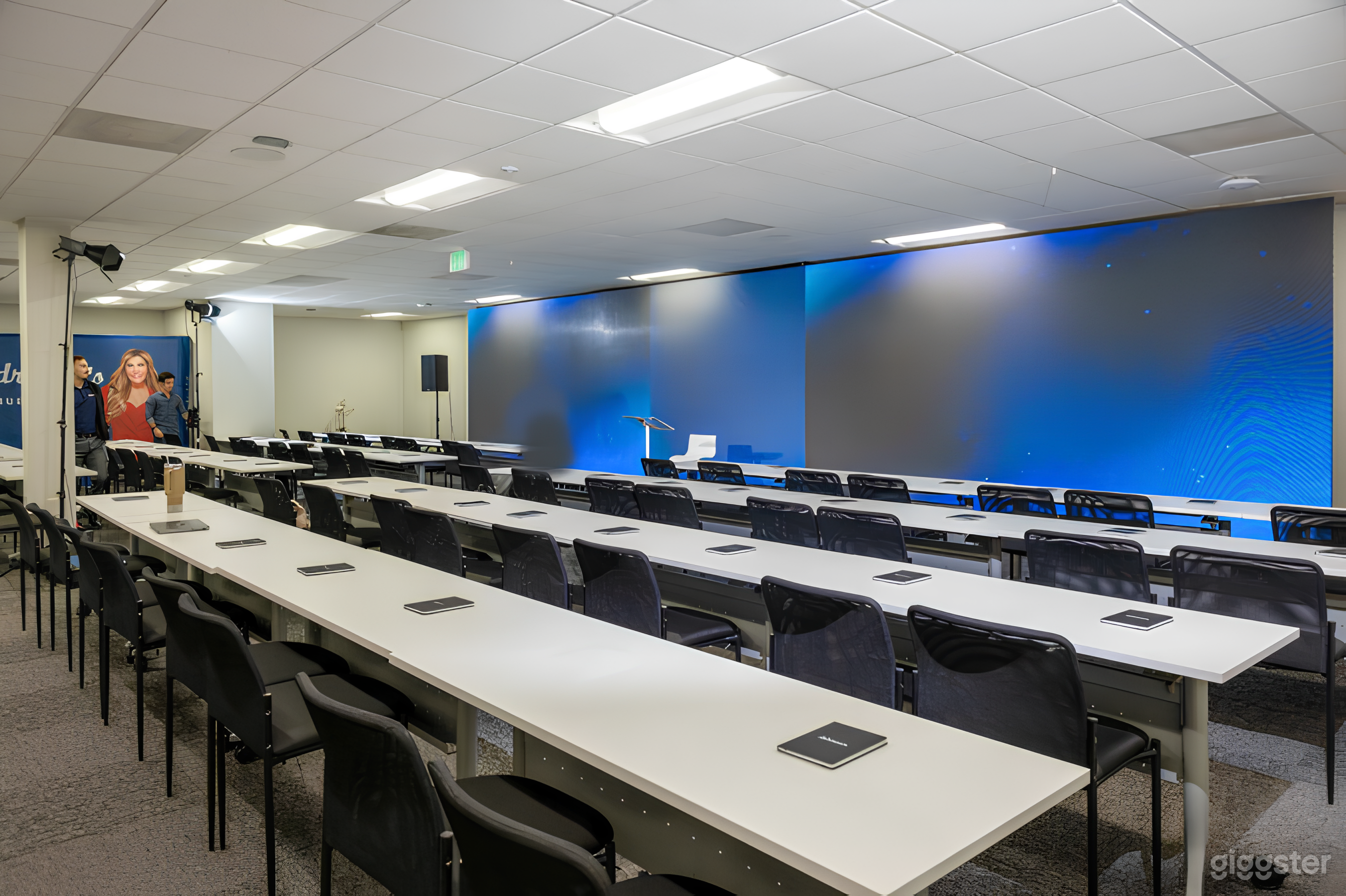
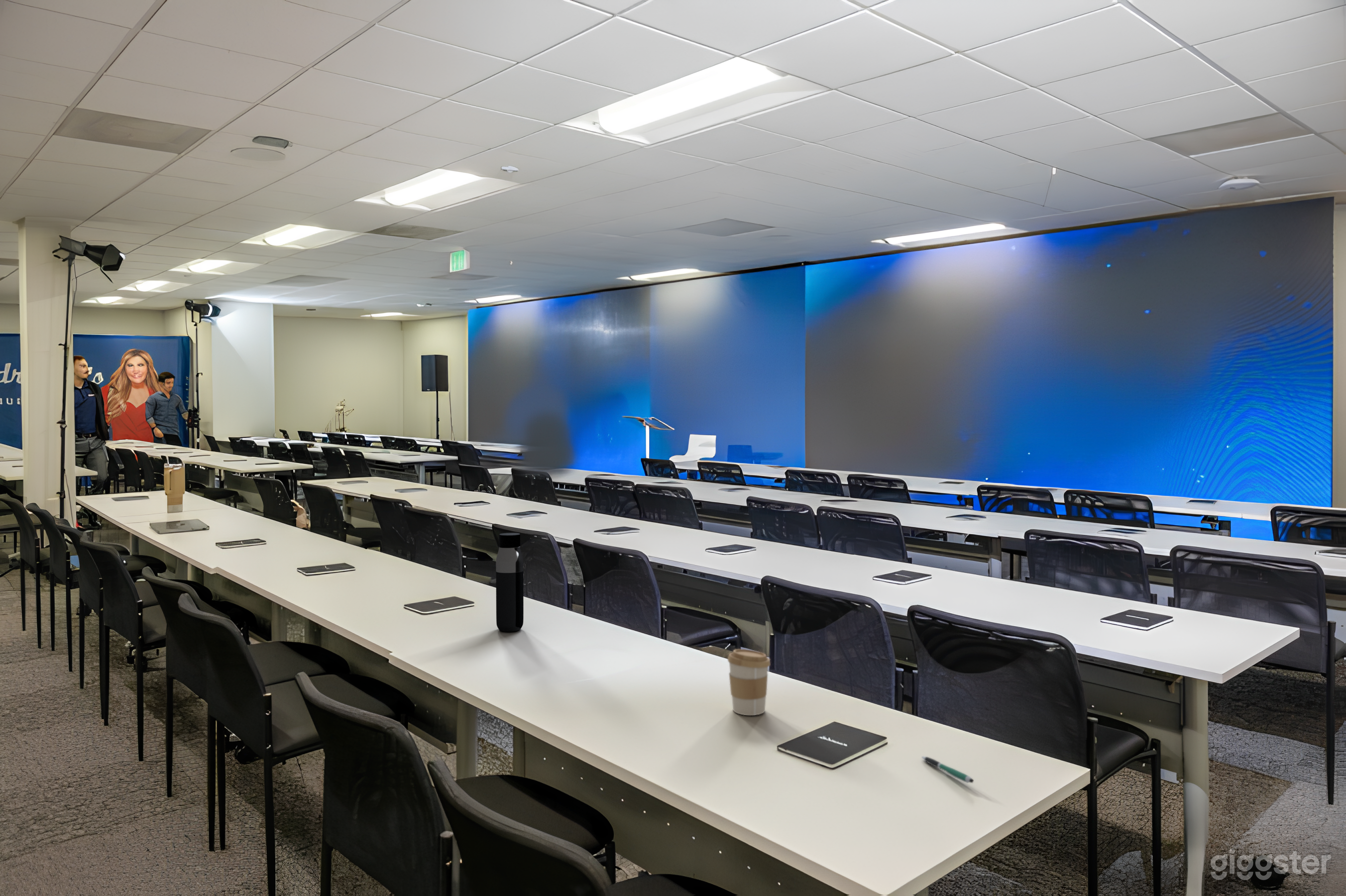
+ pen (946, 768)
+ coffee cup (749, 680)
+ water bottle (510, 581)
